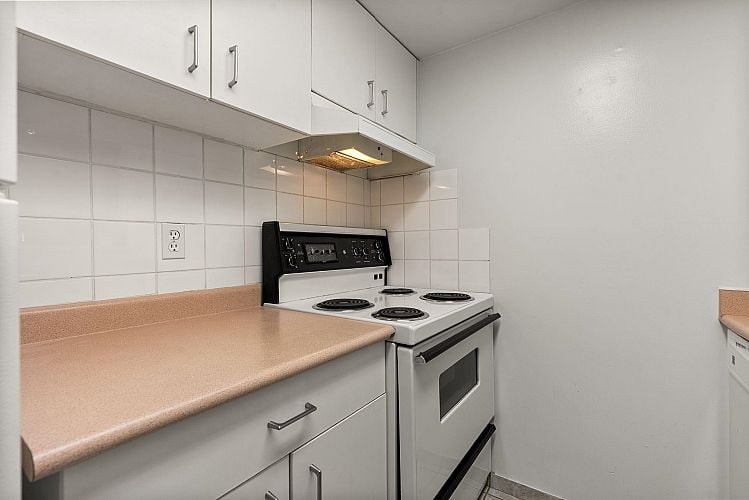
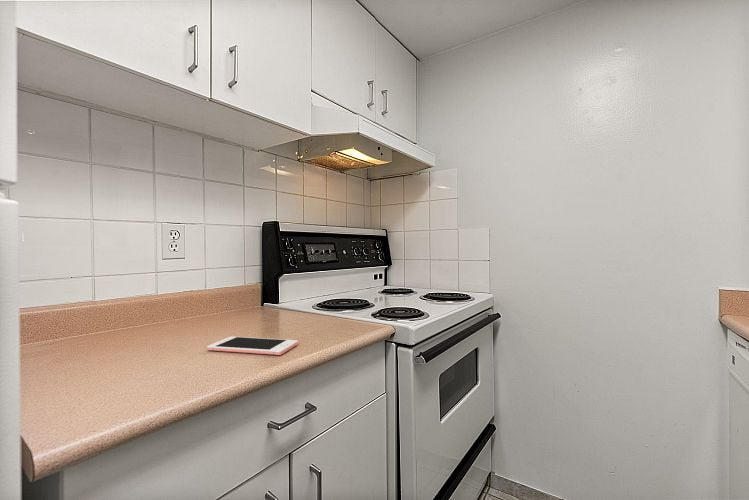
+ cell phone (253, 345)
